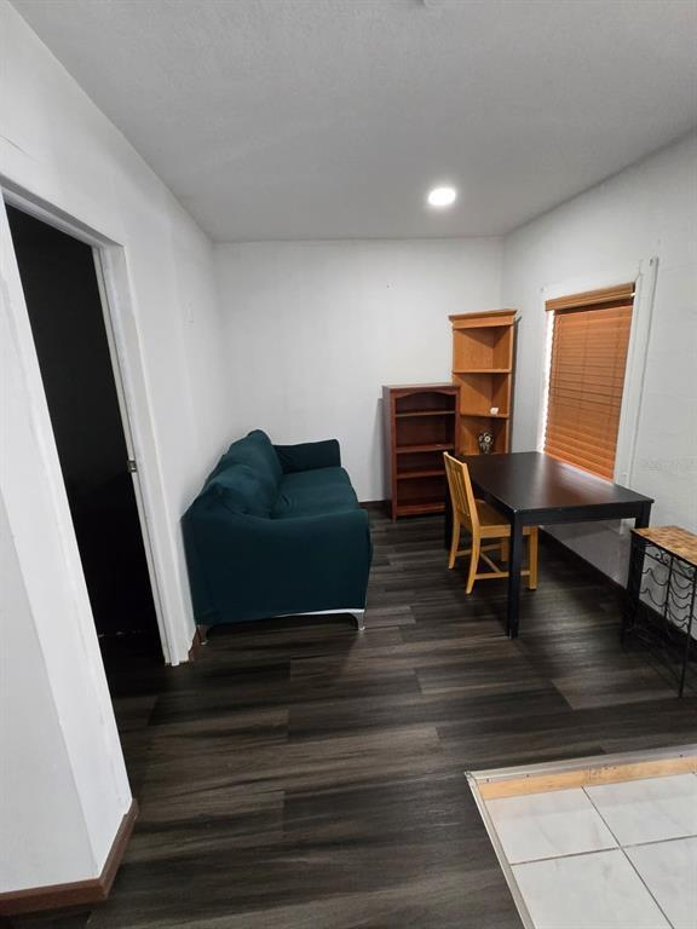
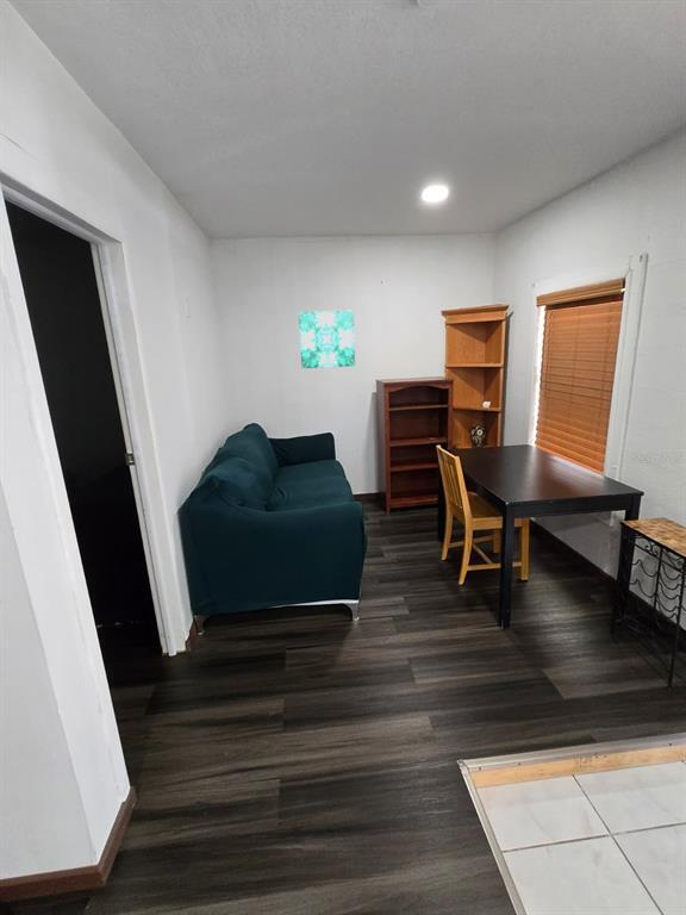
+ wall art (326, 340)
